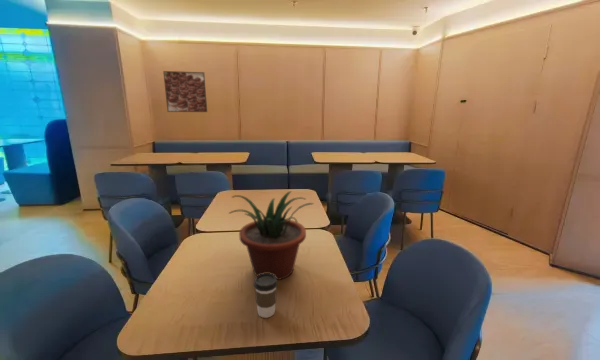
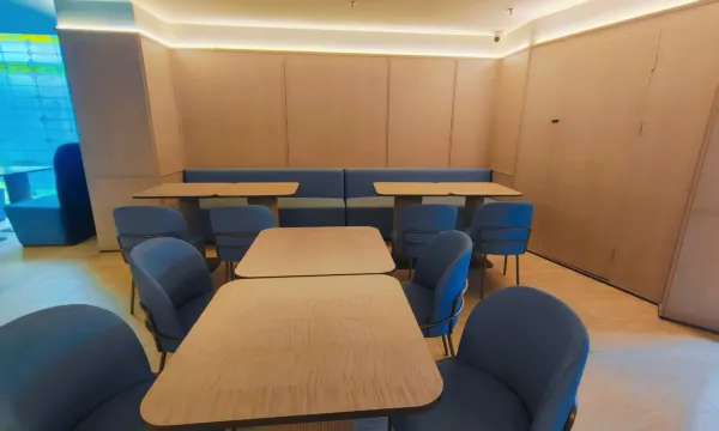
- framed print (185, 92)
- coffee cup (266, 295)
- potted plant (271, 232)
